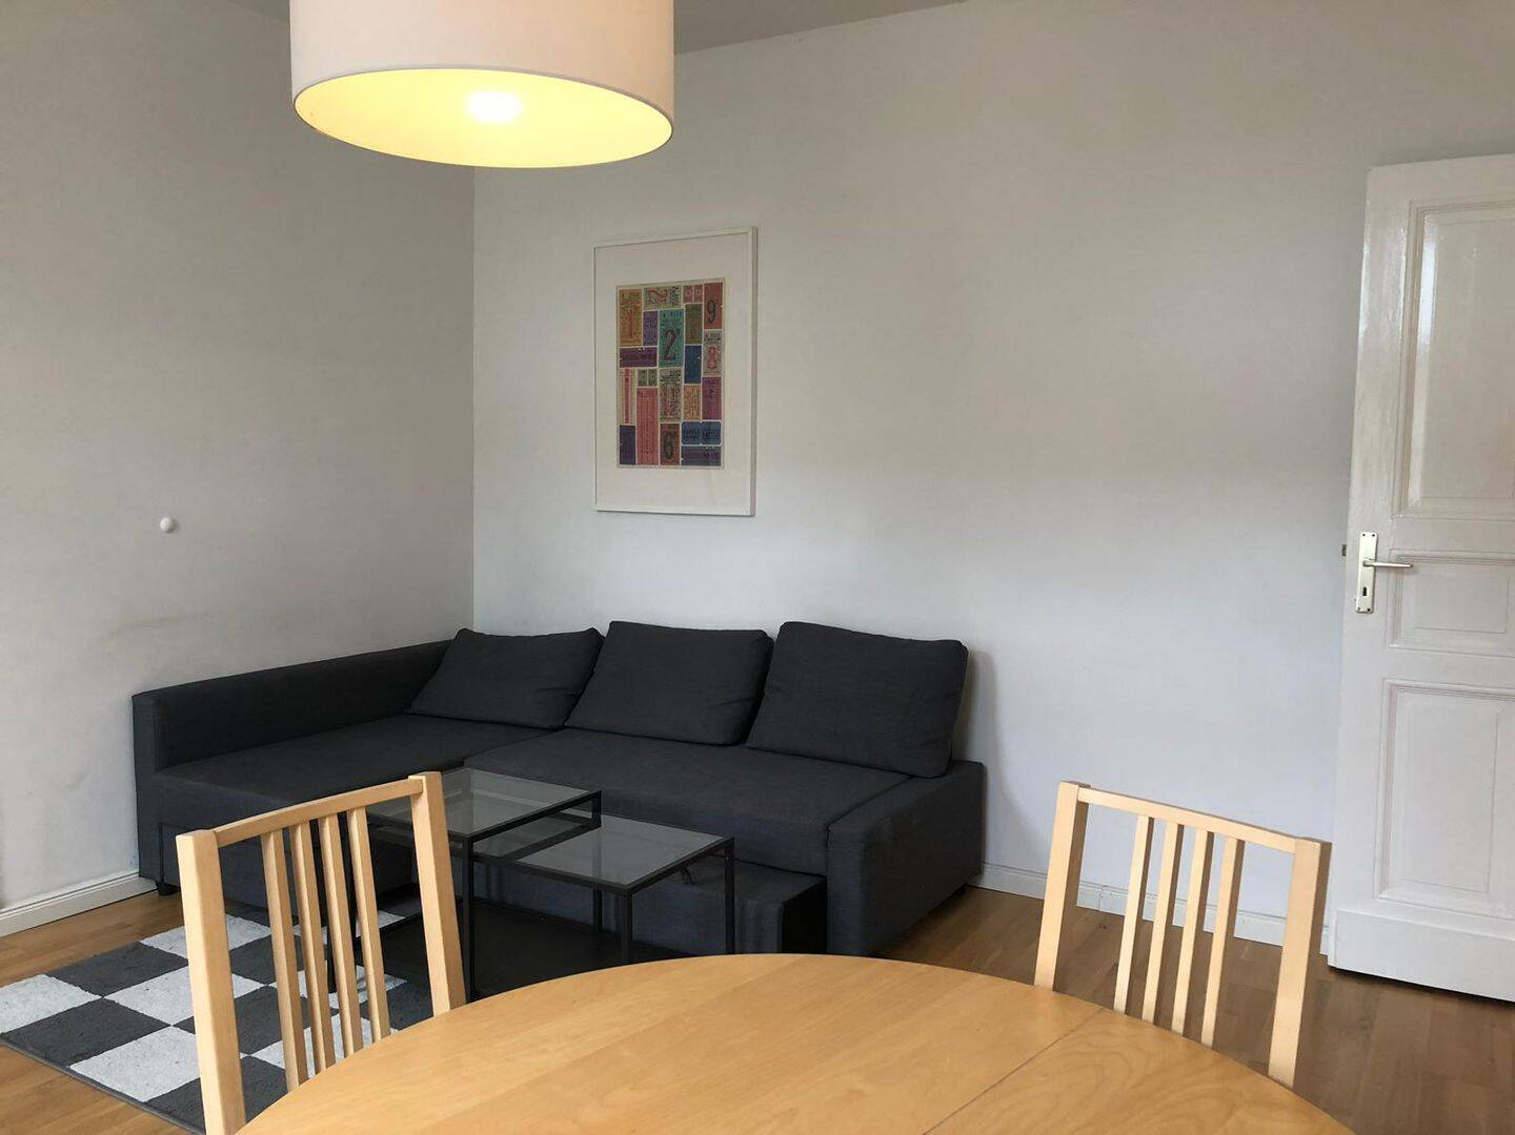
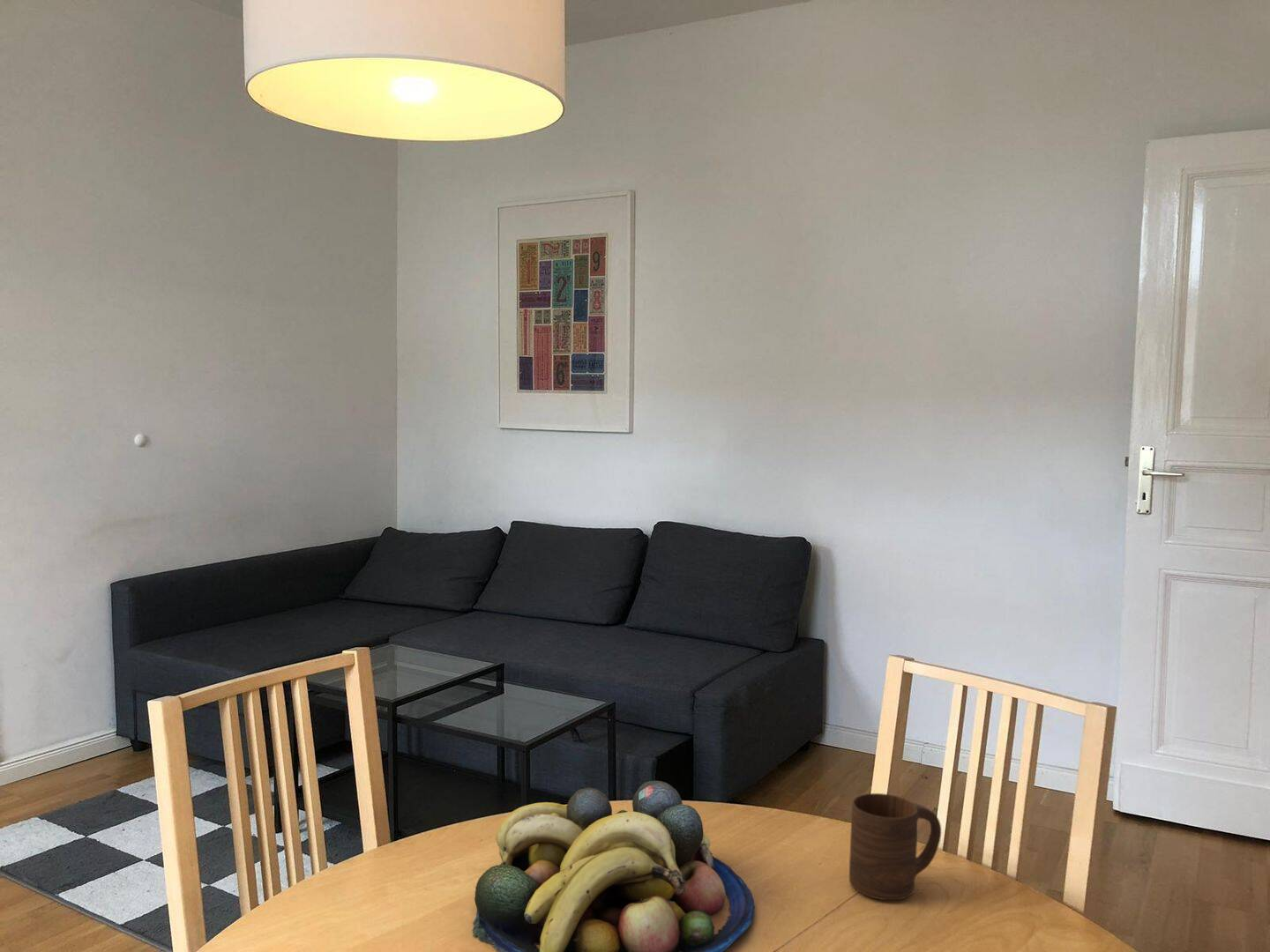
+ cup (891, 844)
+ fruit bowl (616, 854)
